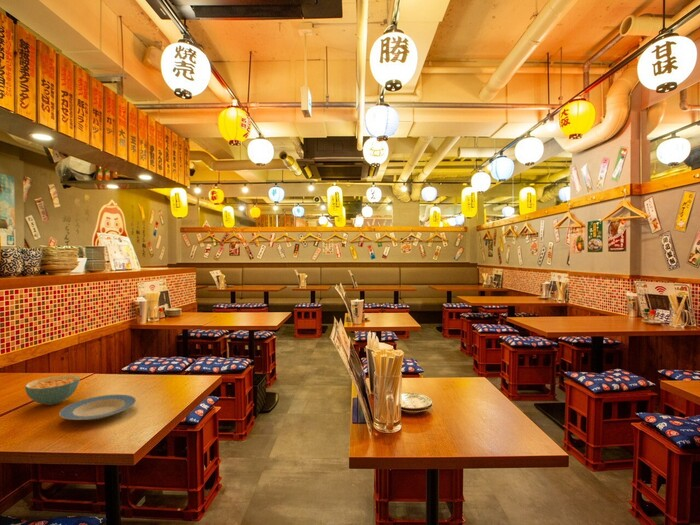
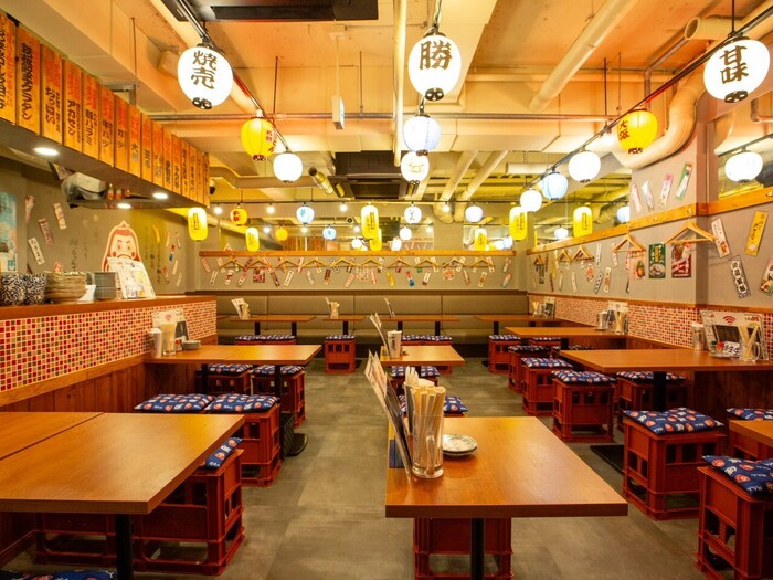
- plate (99, 409)
- cereal bowl (53, 391)
